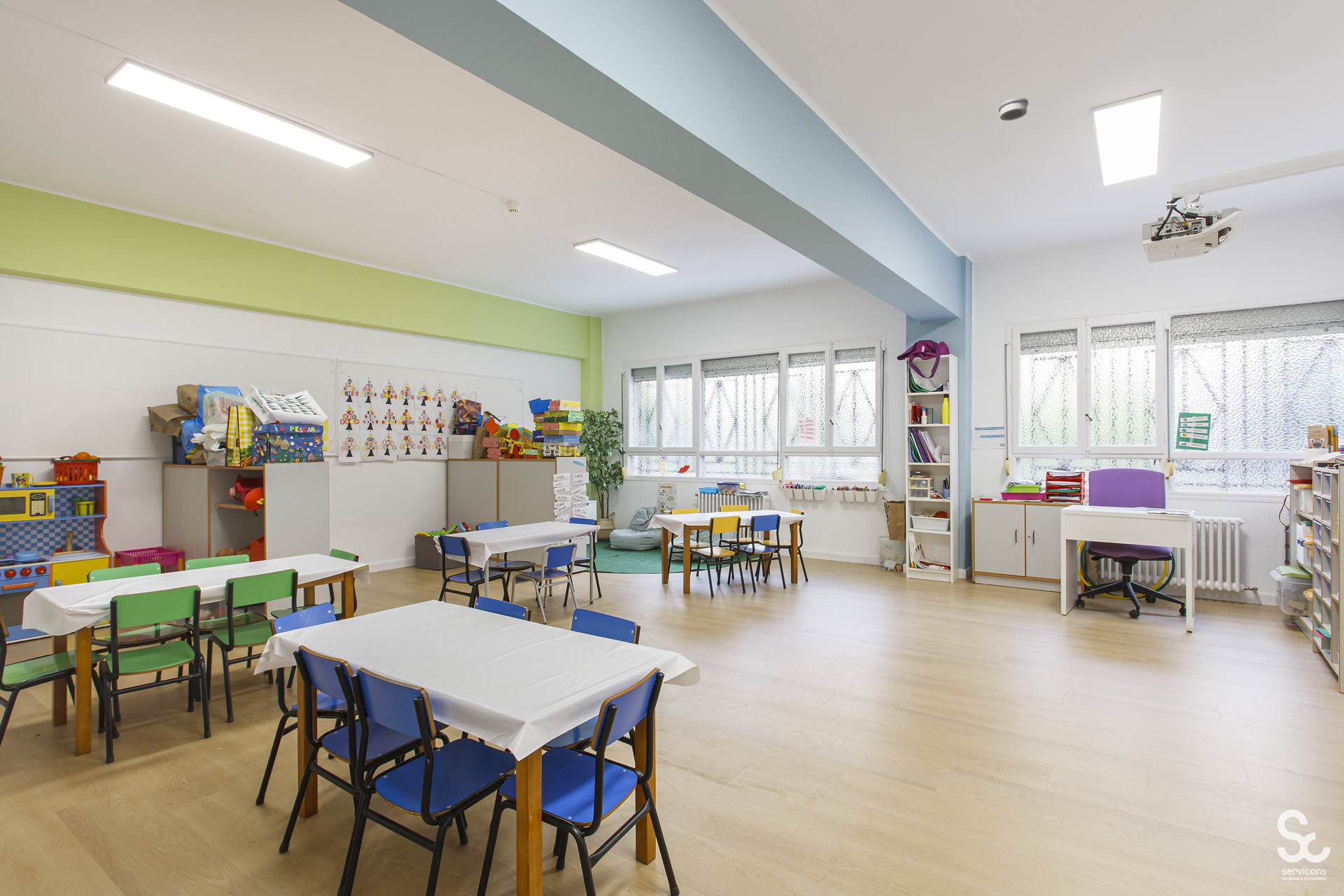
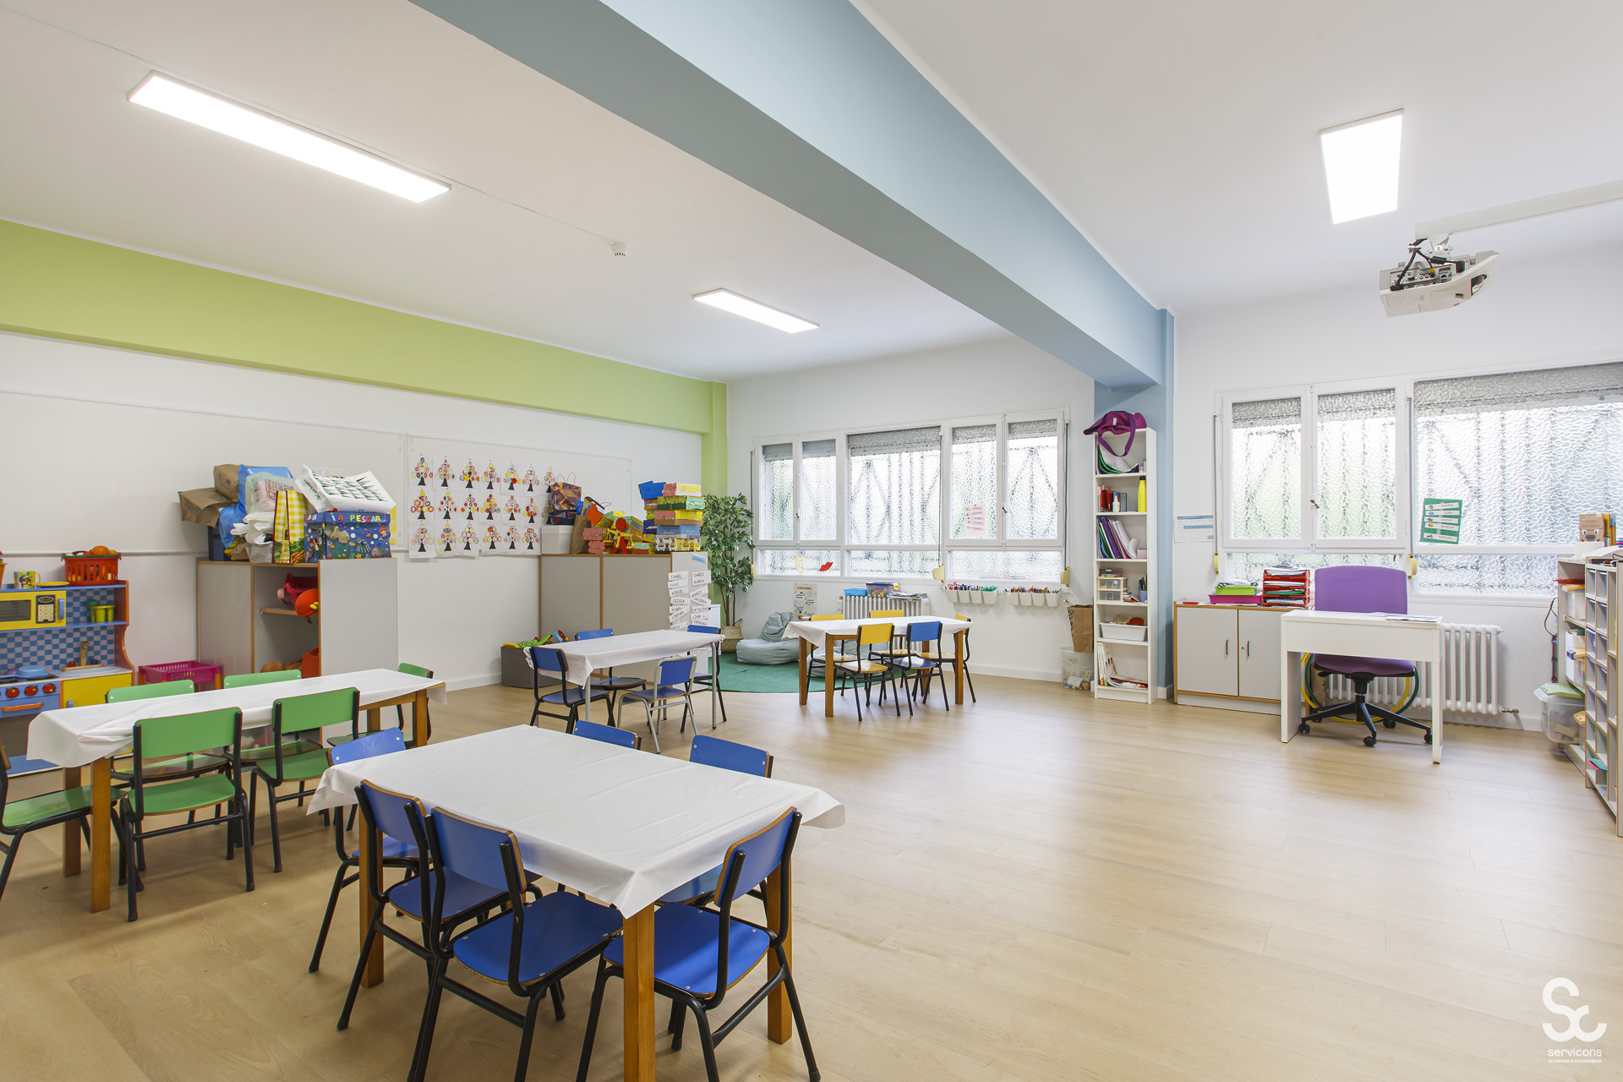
- smoke detector (1013, 107)
